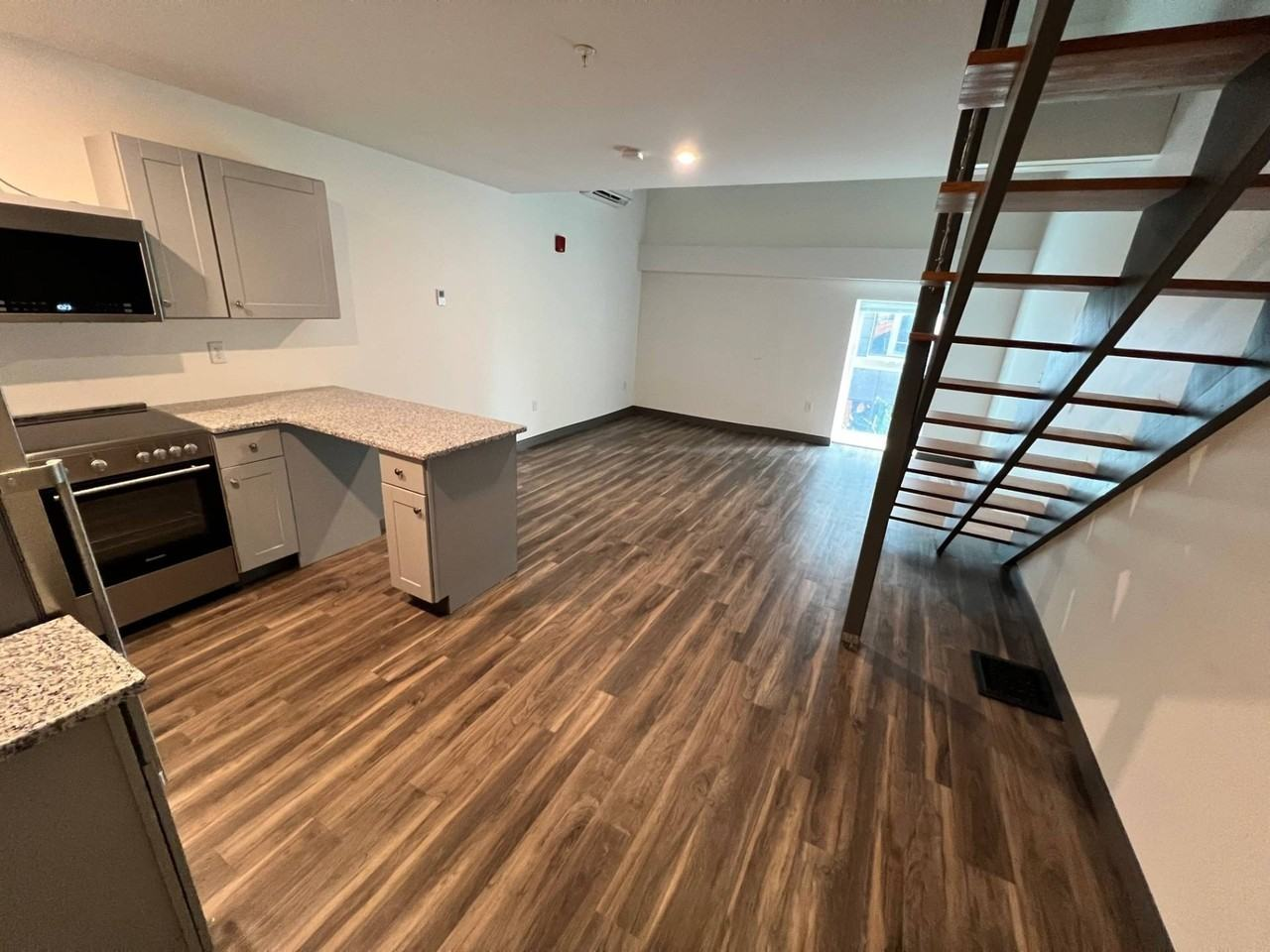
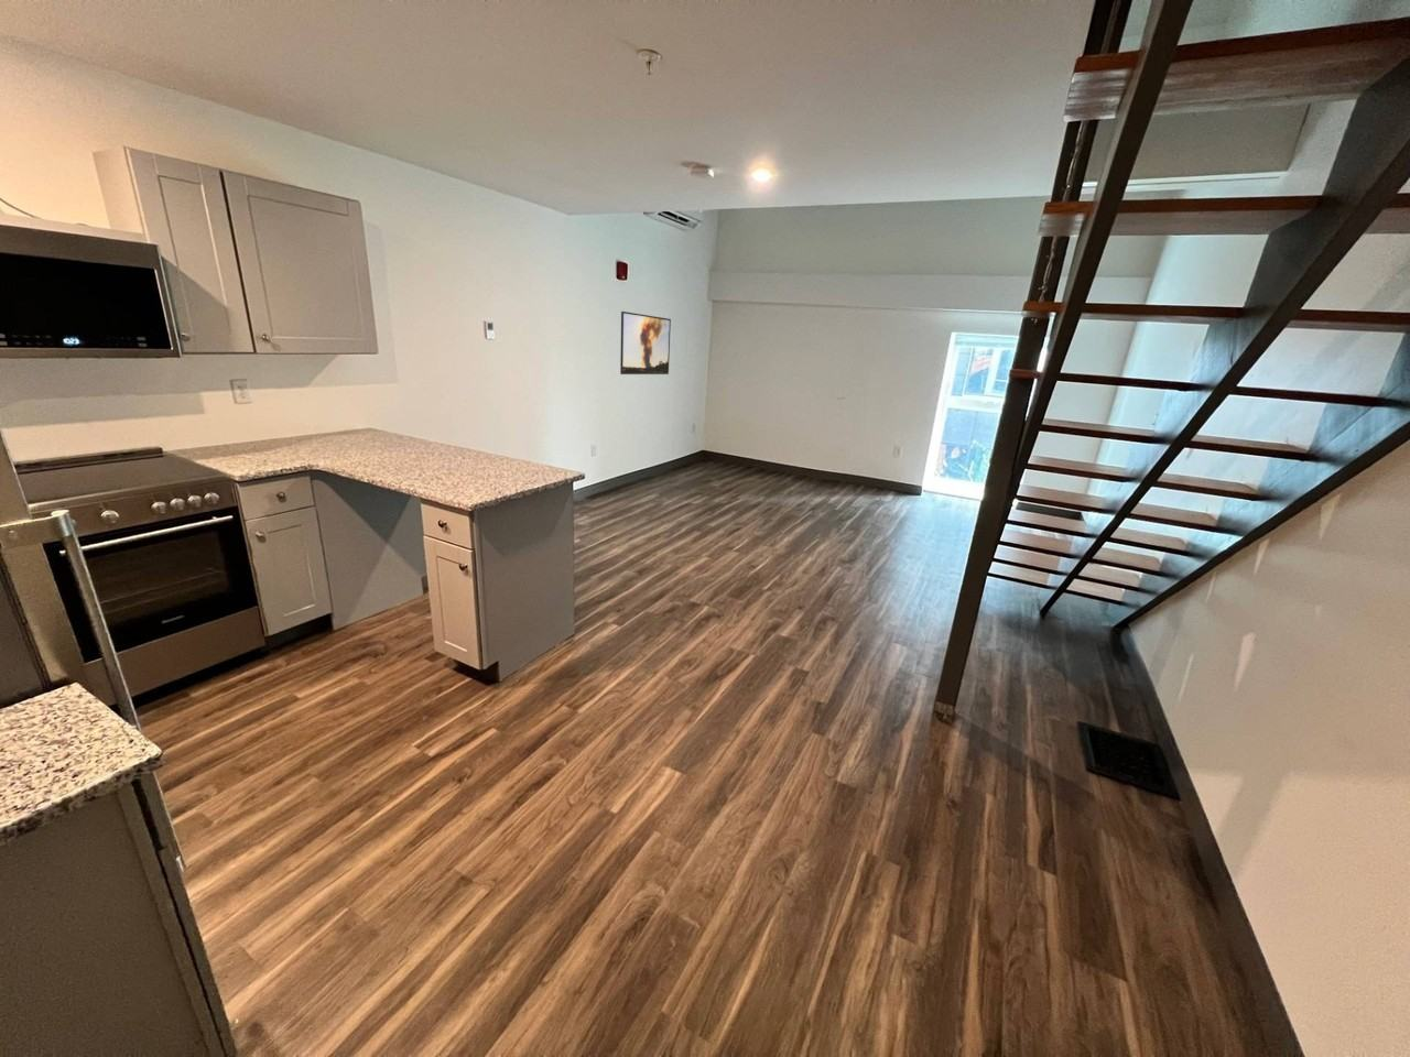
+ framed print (646, 344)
